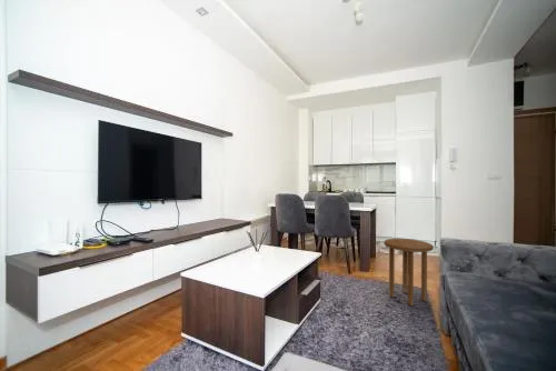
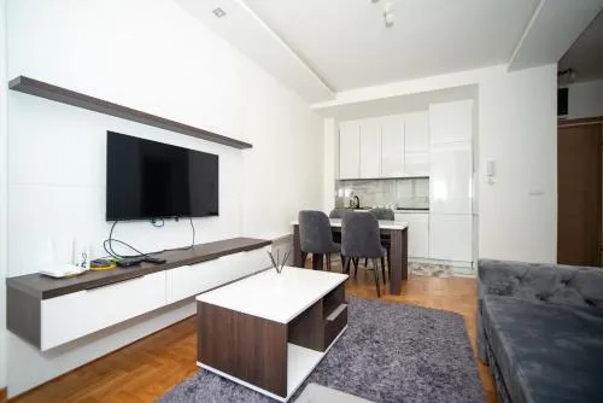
- side table (407, 270)
